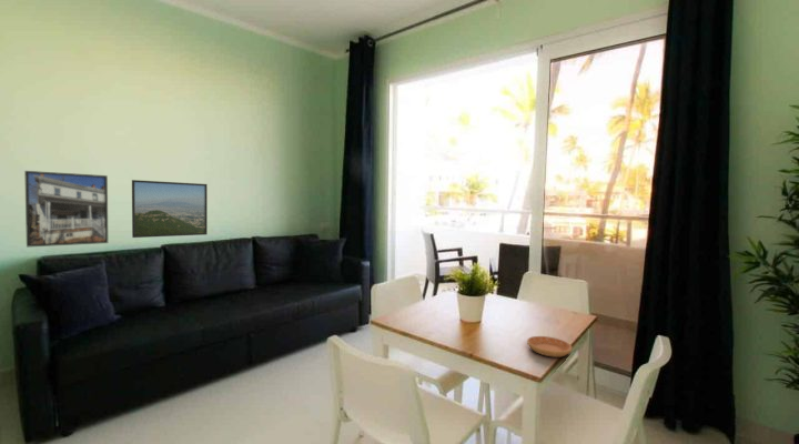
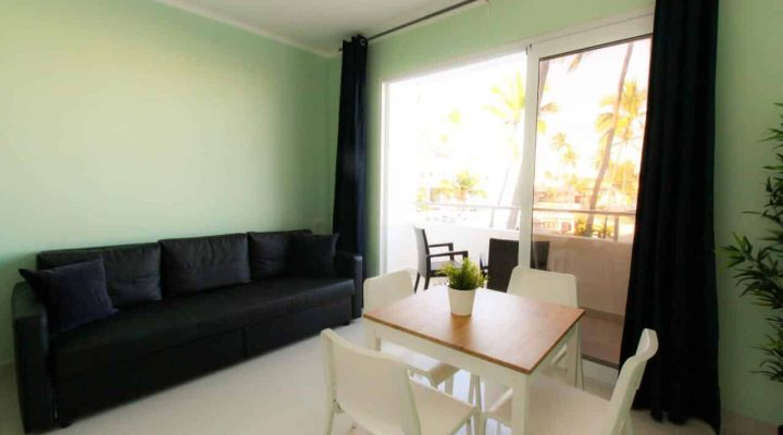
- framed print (172, 209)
- saucer (548, 346)
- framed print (69, 209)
